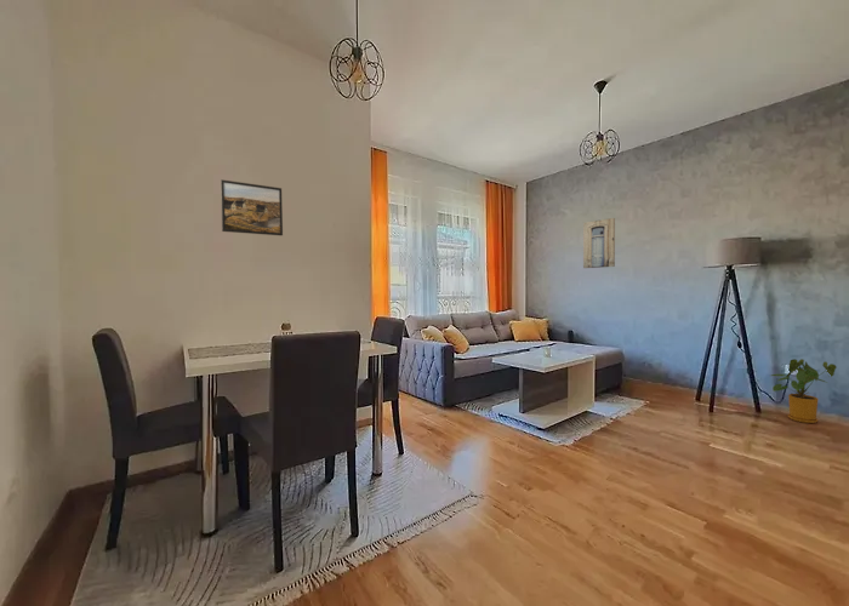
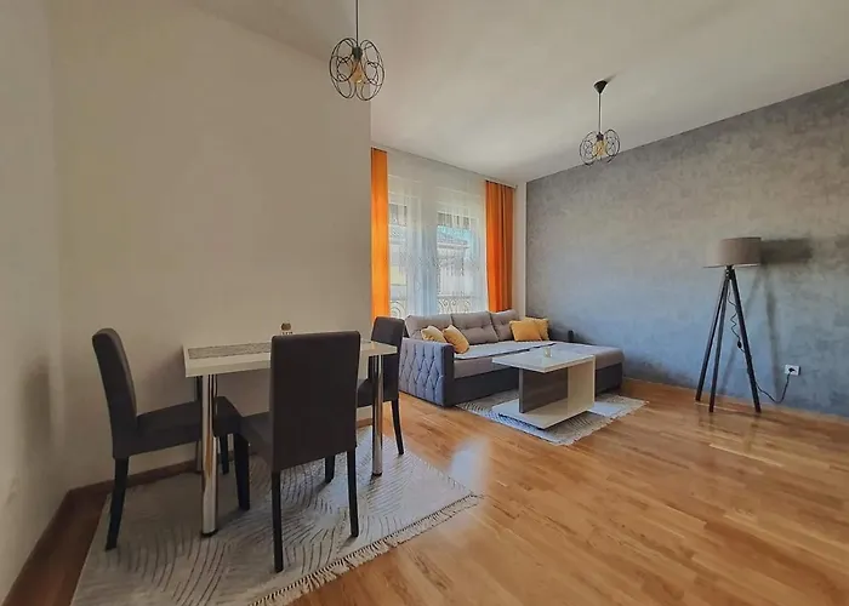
- wall art (598, 244)
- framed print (252, 208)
- house plant (800, 389)
